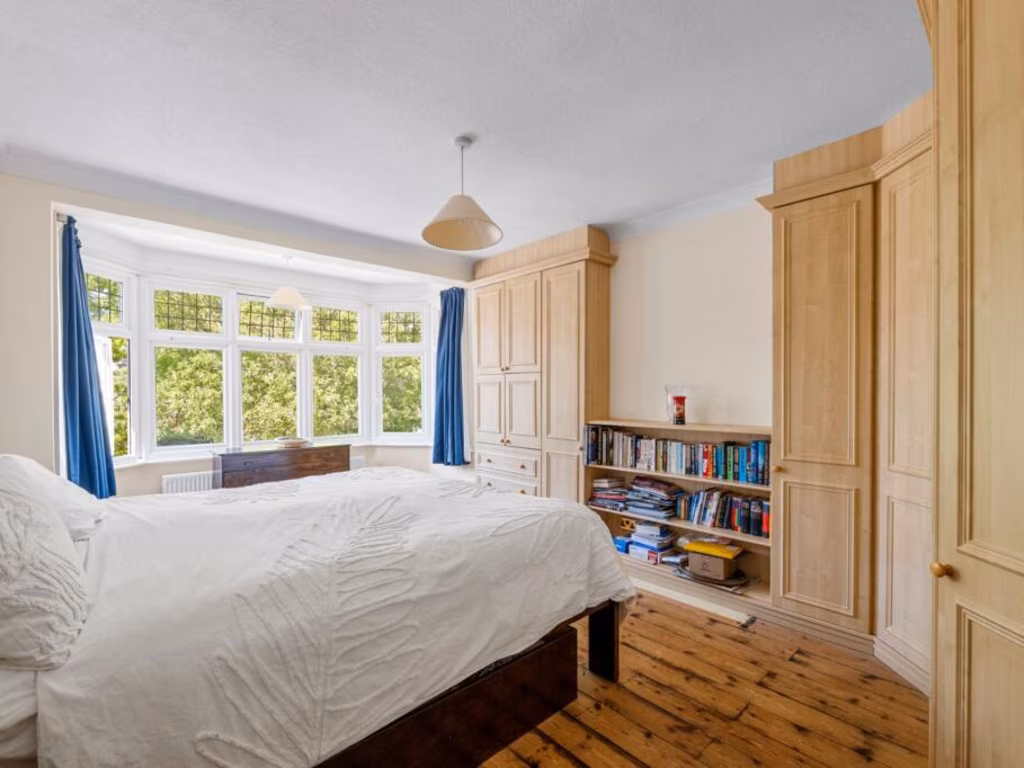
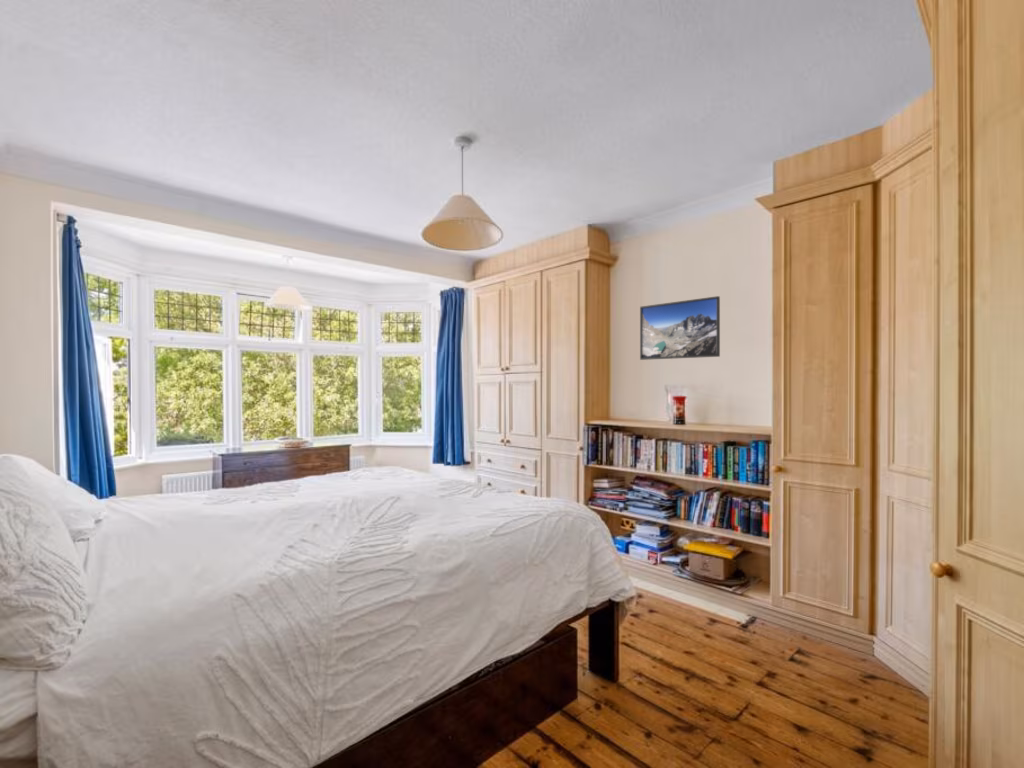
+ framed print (677, 330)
